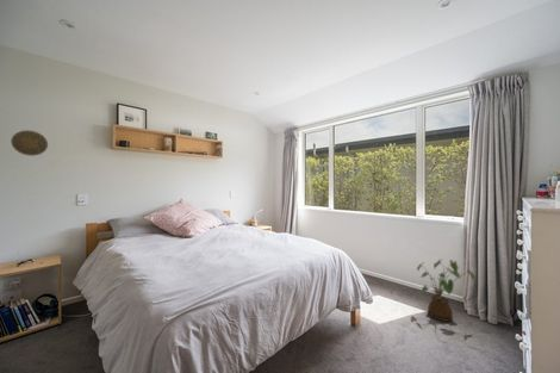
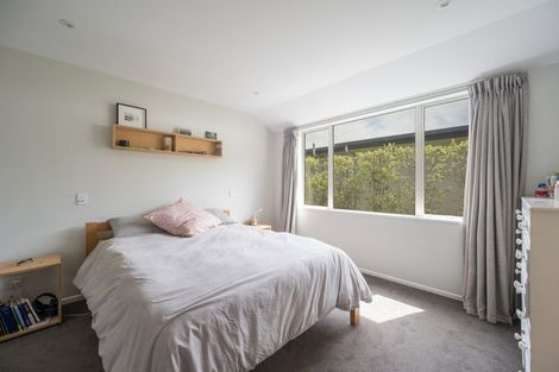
- house plant (443, 290)
- decorative plate (30, 142)
